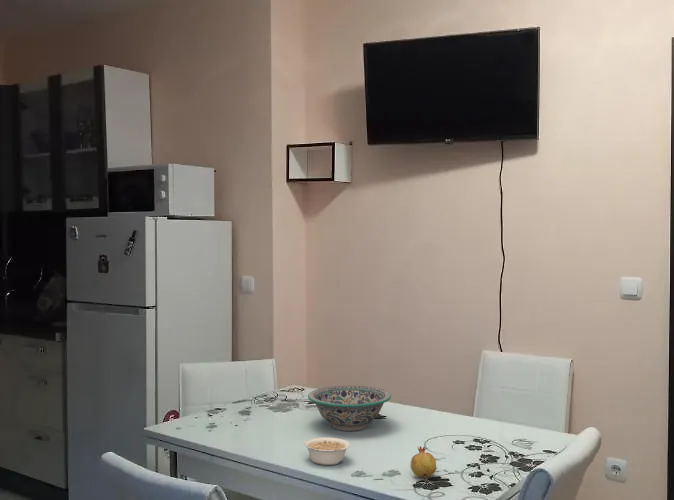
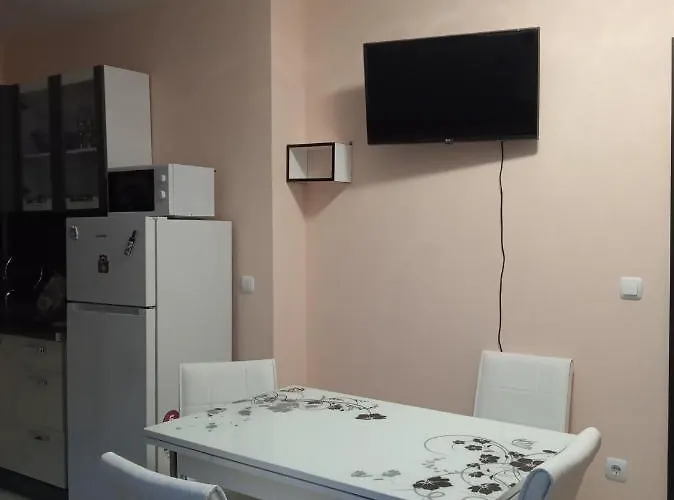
- decorative bowl (349, 410)
- fruit (423, 462)
- legume (328, 450)
